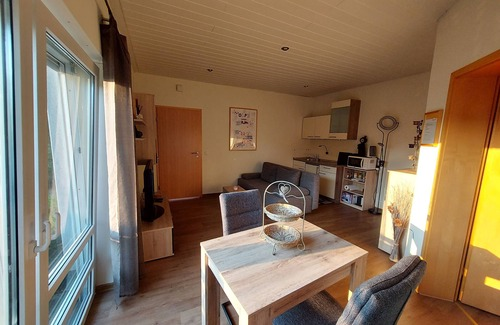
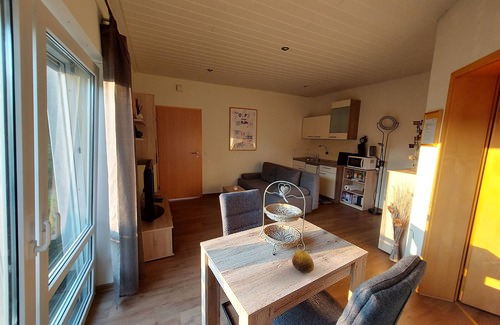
+ fruit (302, 260)
